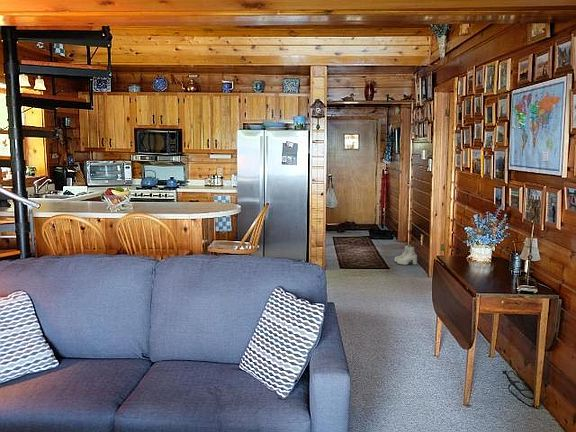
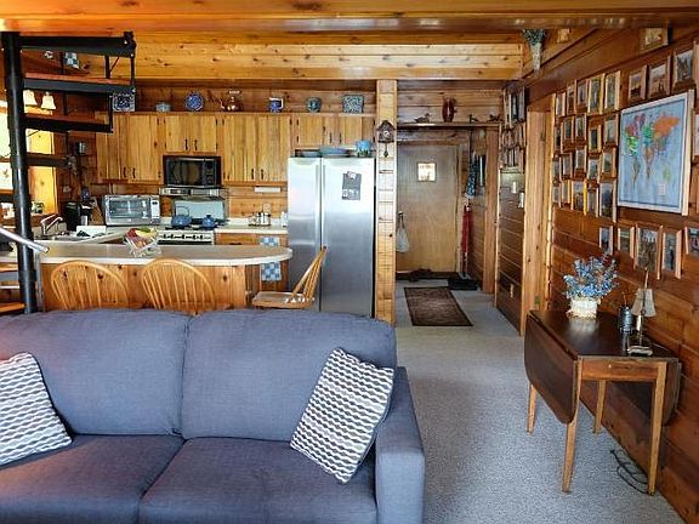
- boots (405, 254)
